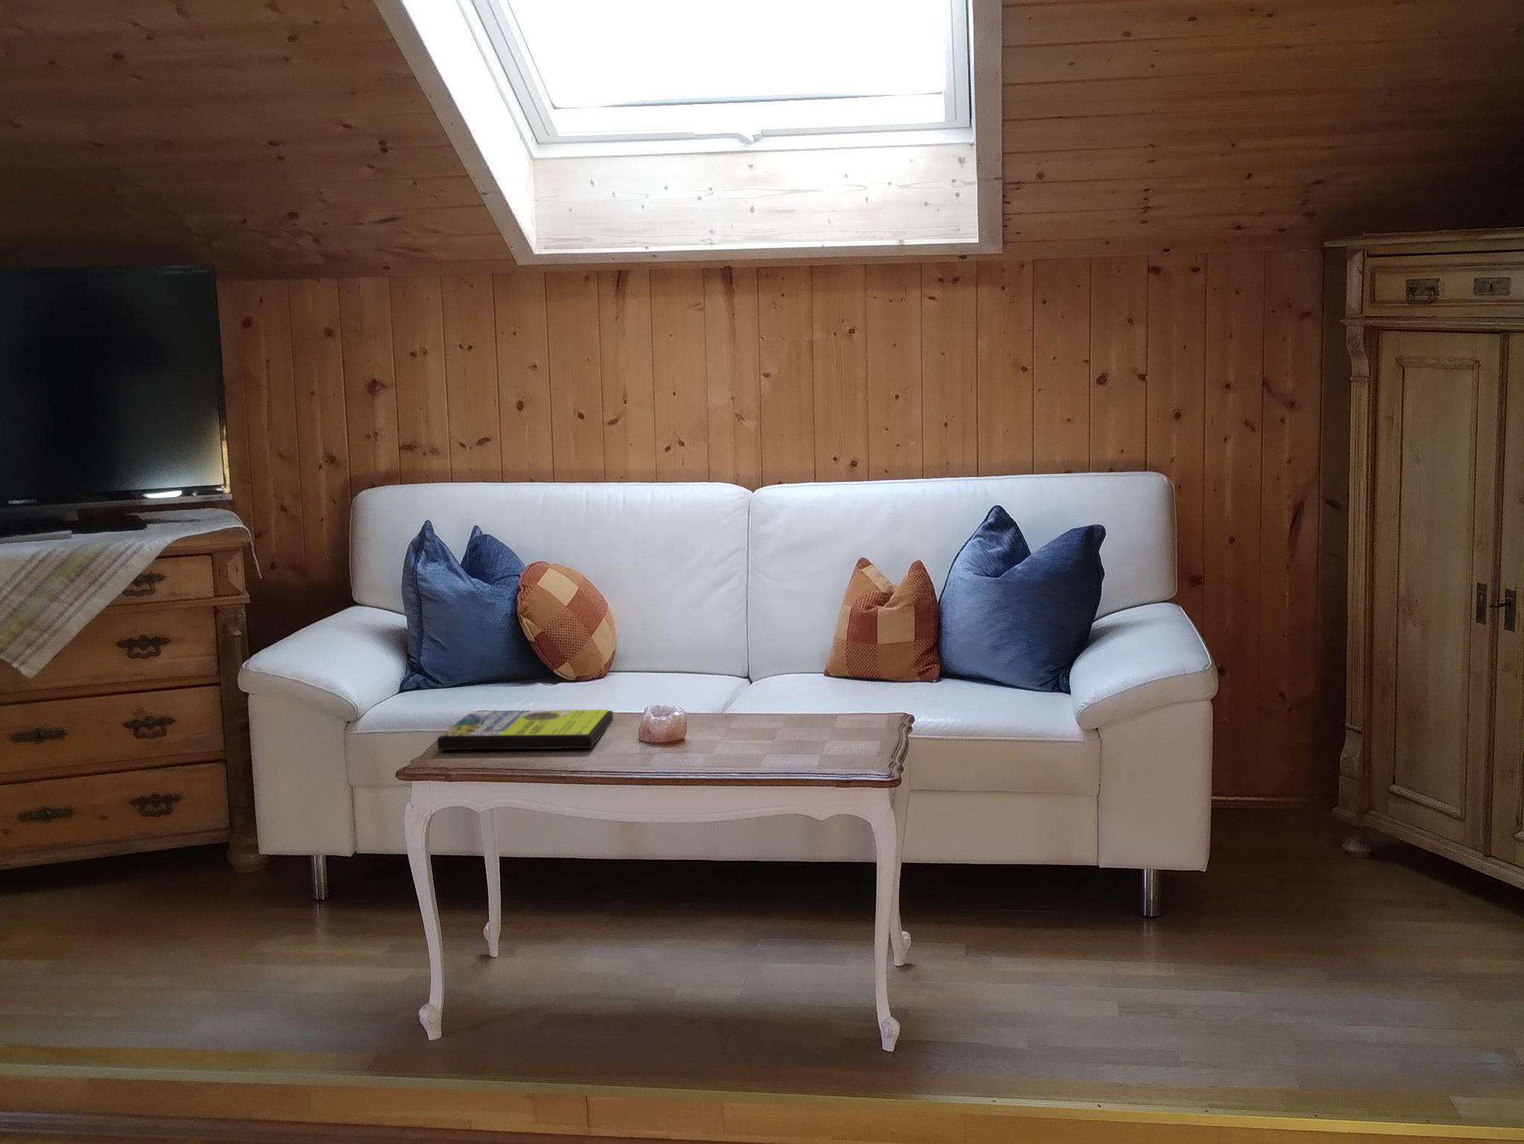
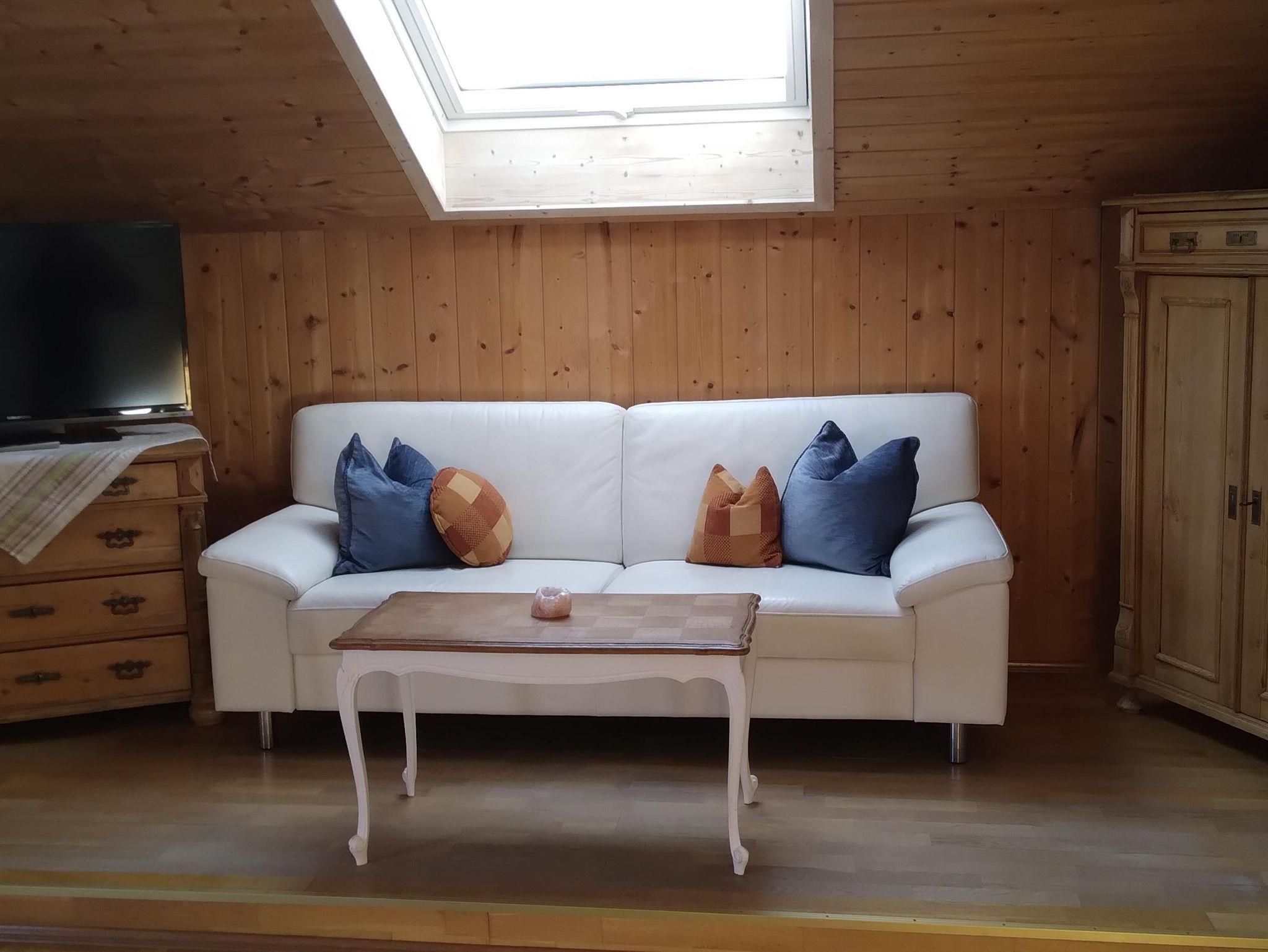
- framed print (529, 728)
